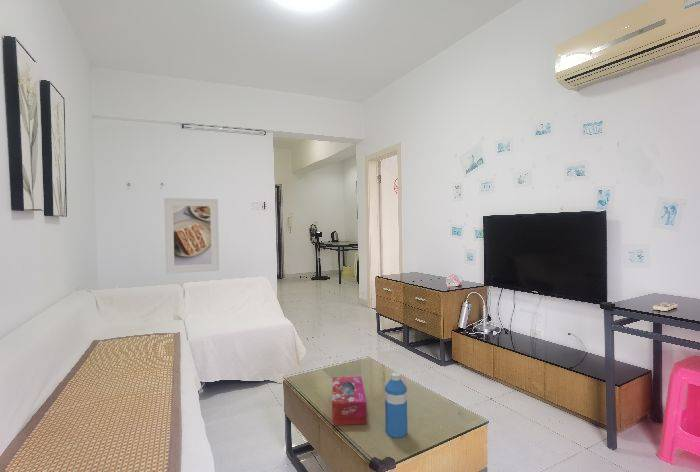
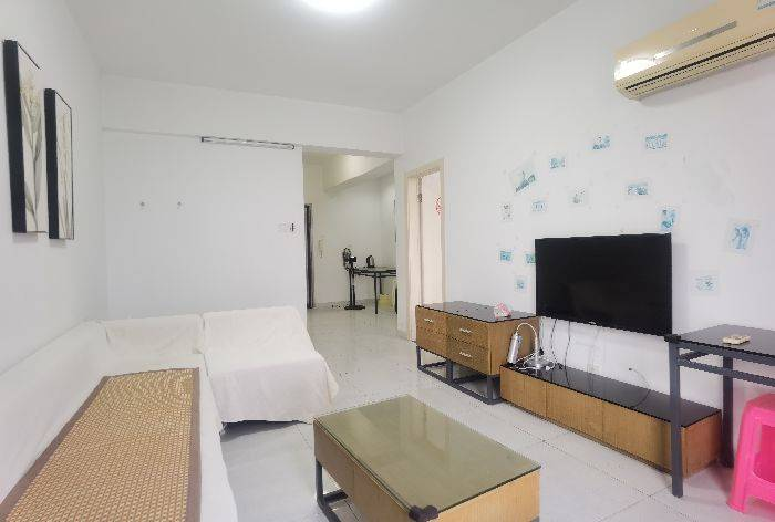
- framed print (192, 235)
- water bottle (396, 403)
- tissue box (348, 398)
